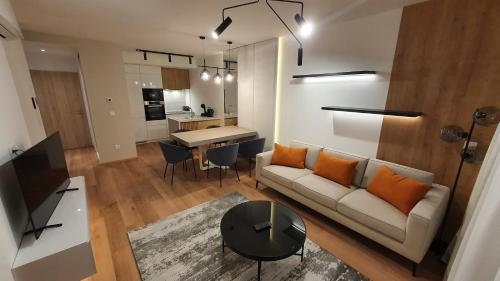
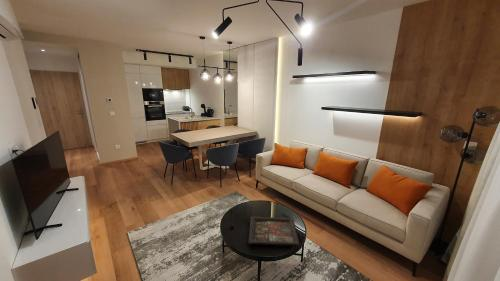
+ decorative tray (272, 230)
